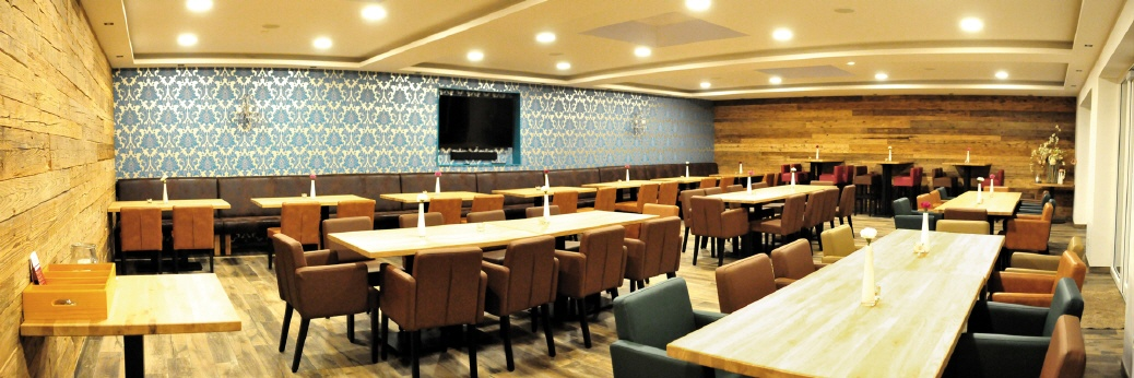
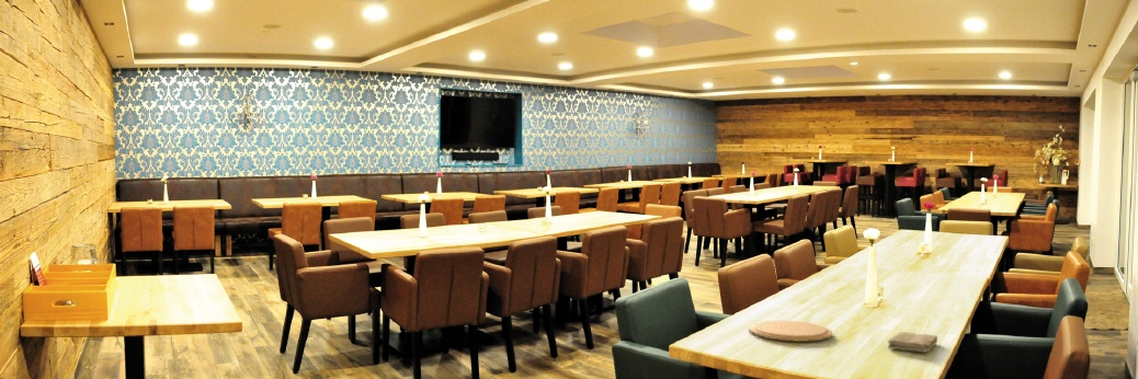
+ plate (789, 330)
+ washcloth (912, 341)
